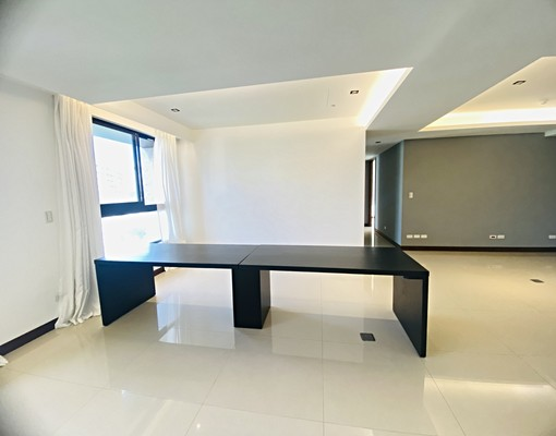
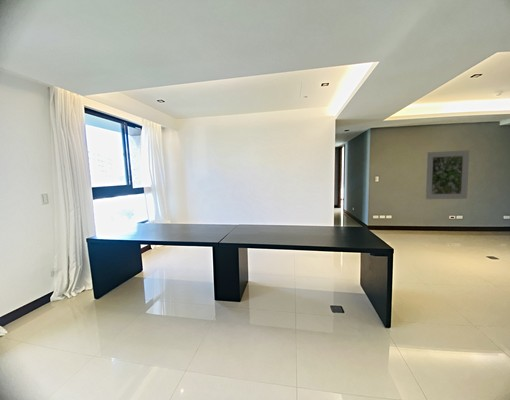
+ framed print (446, 175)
